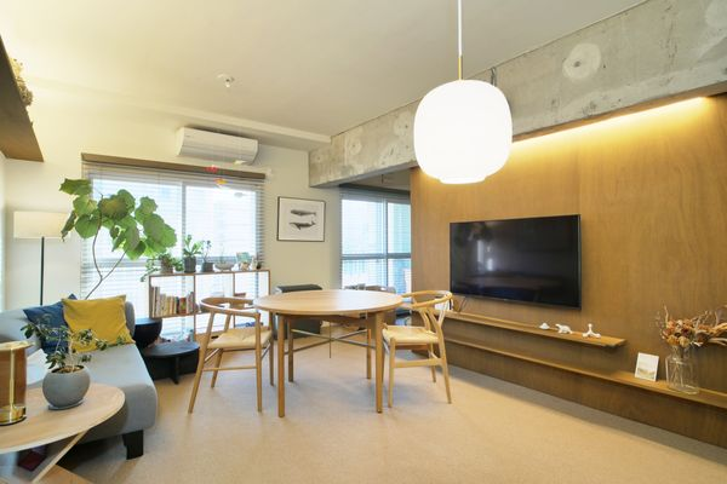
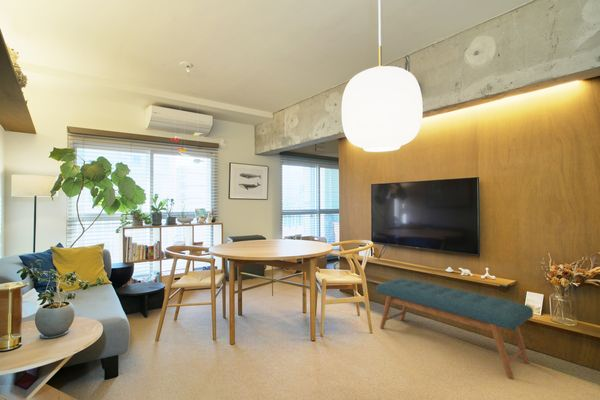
+ bench (444, 316)
